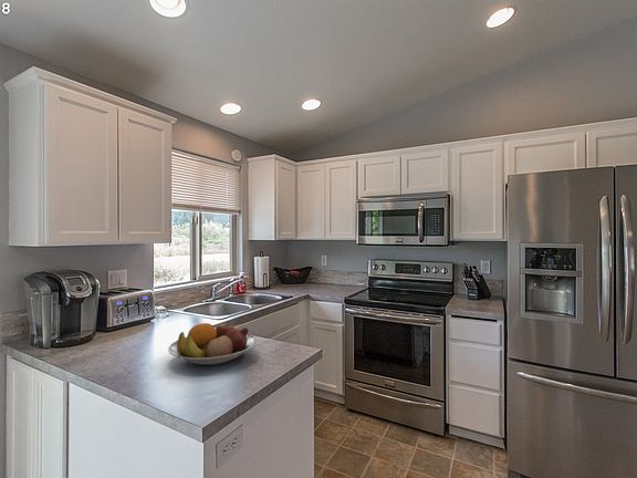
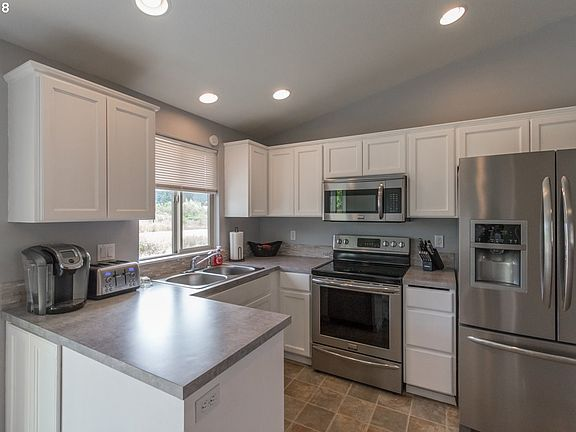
- fruit bowl (213, 340)
